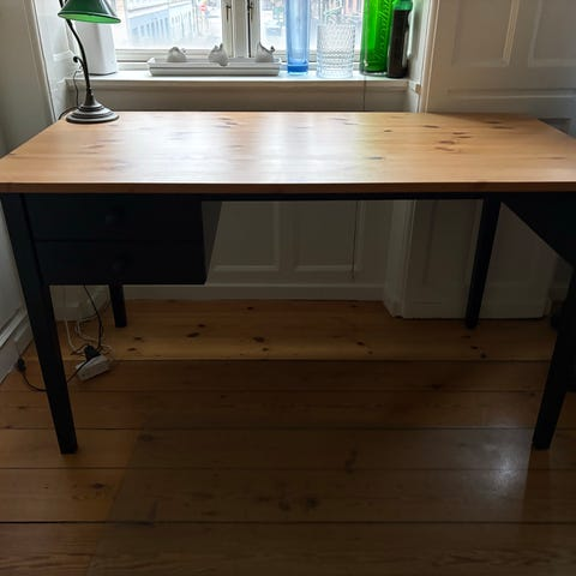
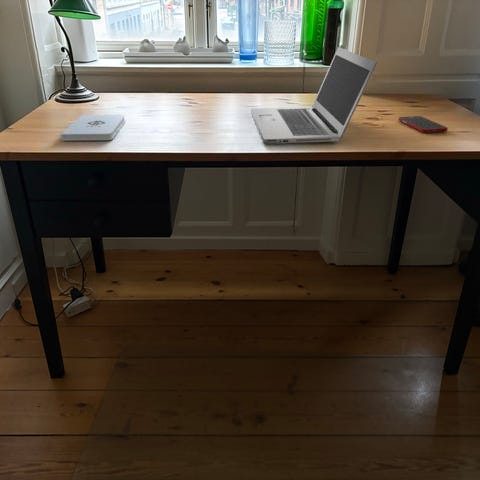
+ notepad (95, 126)
+ laptop (317, 94)
+ cell phone (421, 124)
